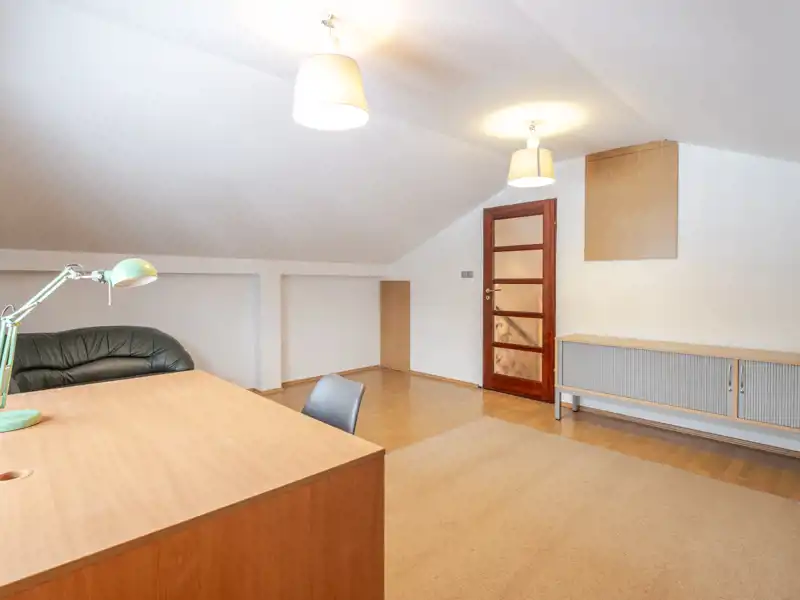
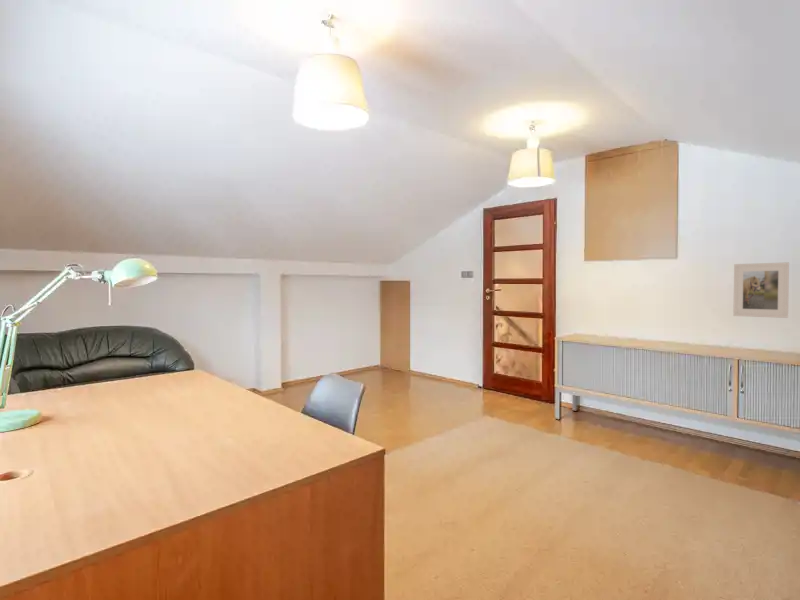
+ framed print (760, 290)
